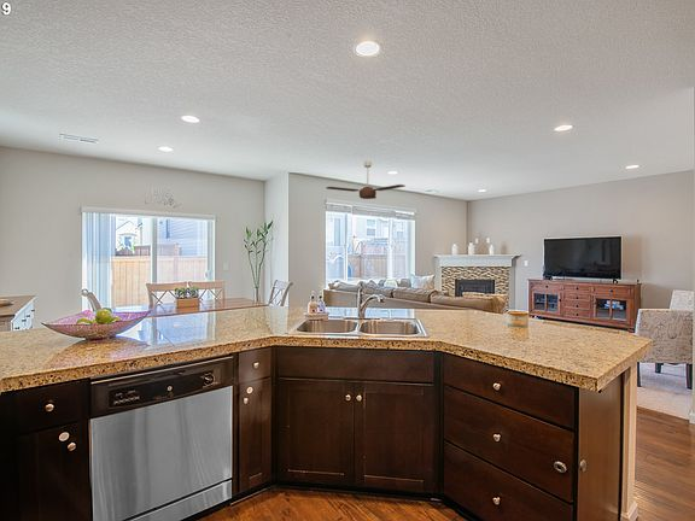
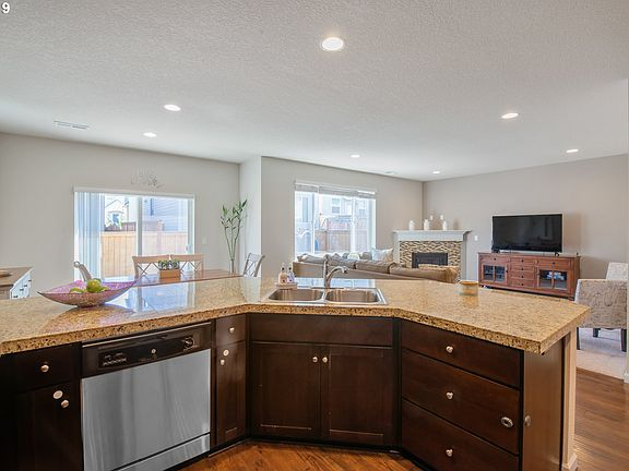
- ceiling fan (367, 181)
